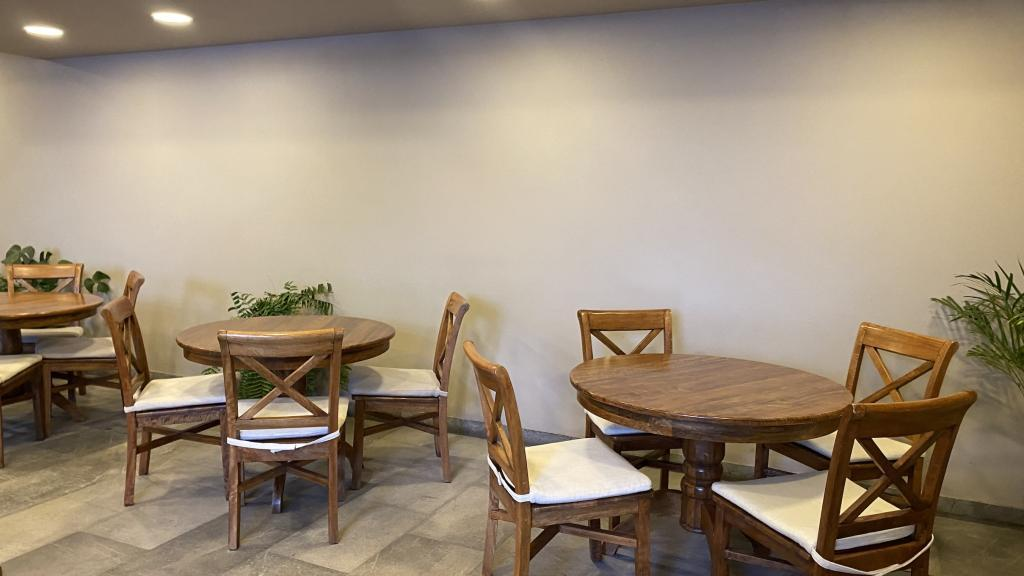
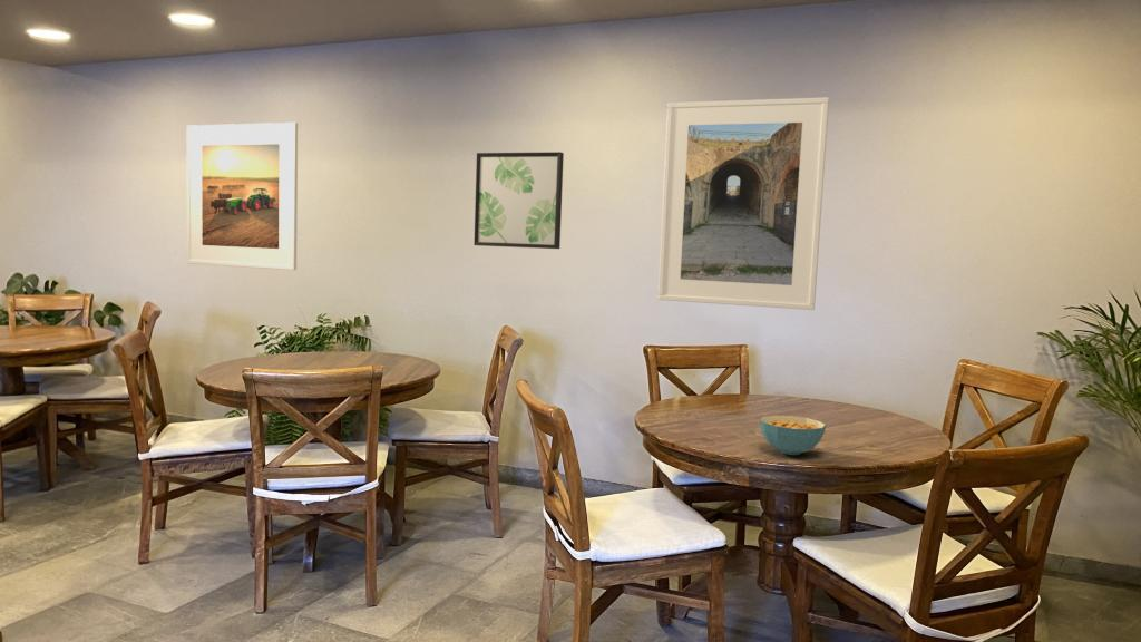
+ wall art (517, 200)
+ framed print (240, 195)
+ cereal bowl (791, 437)
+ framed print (739, 203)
